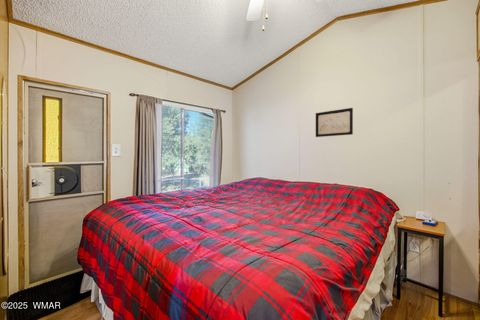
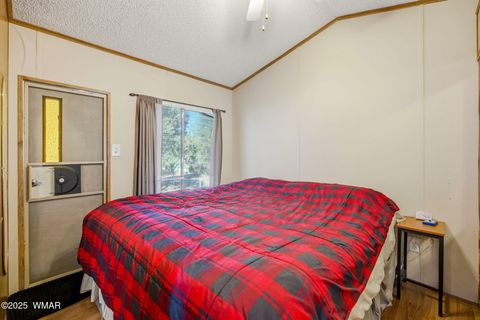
- wall art (333, 123)
